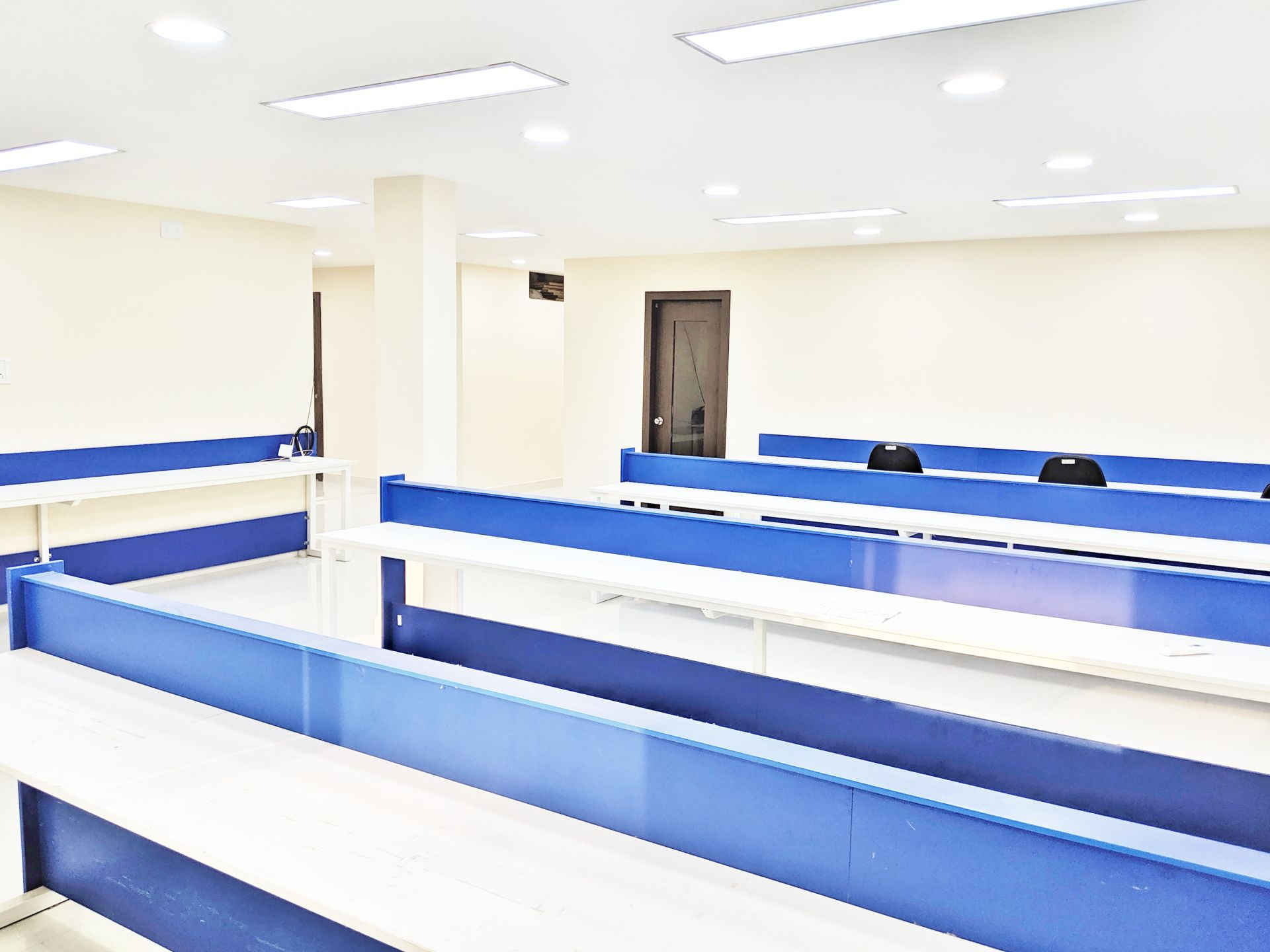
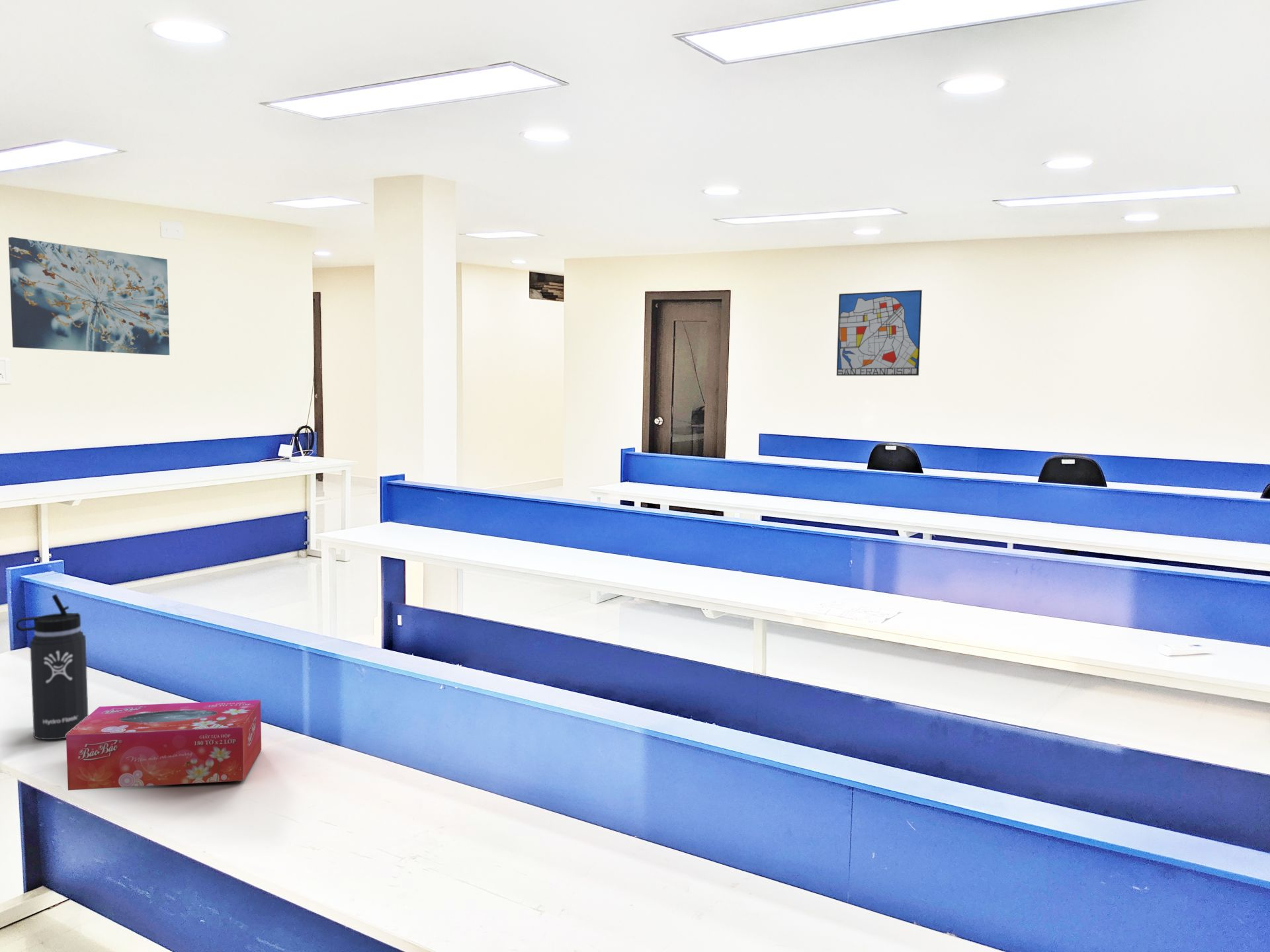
+ thermos bottle (52, 664)
+ tissue box (169, 742)
+ wall art (95, 300)
+ wall art (878, 334)
